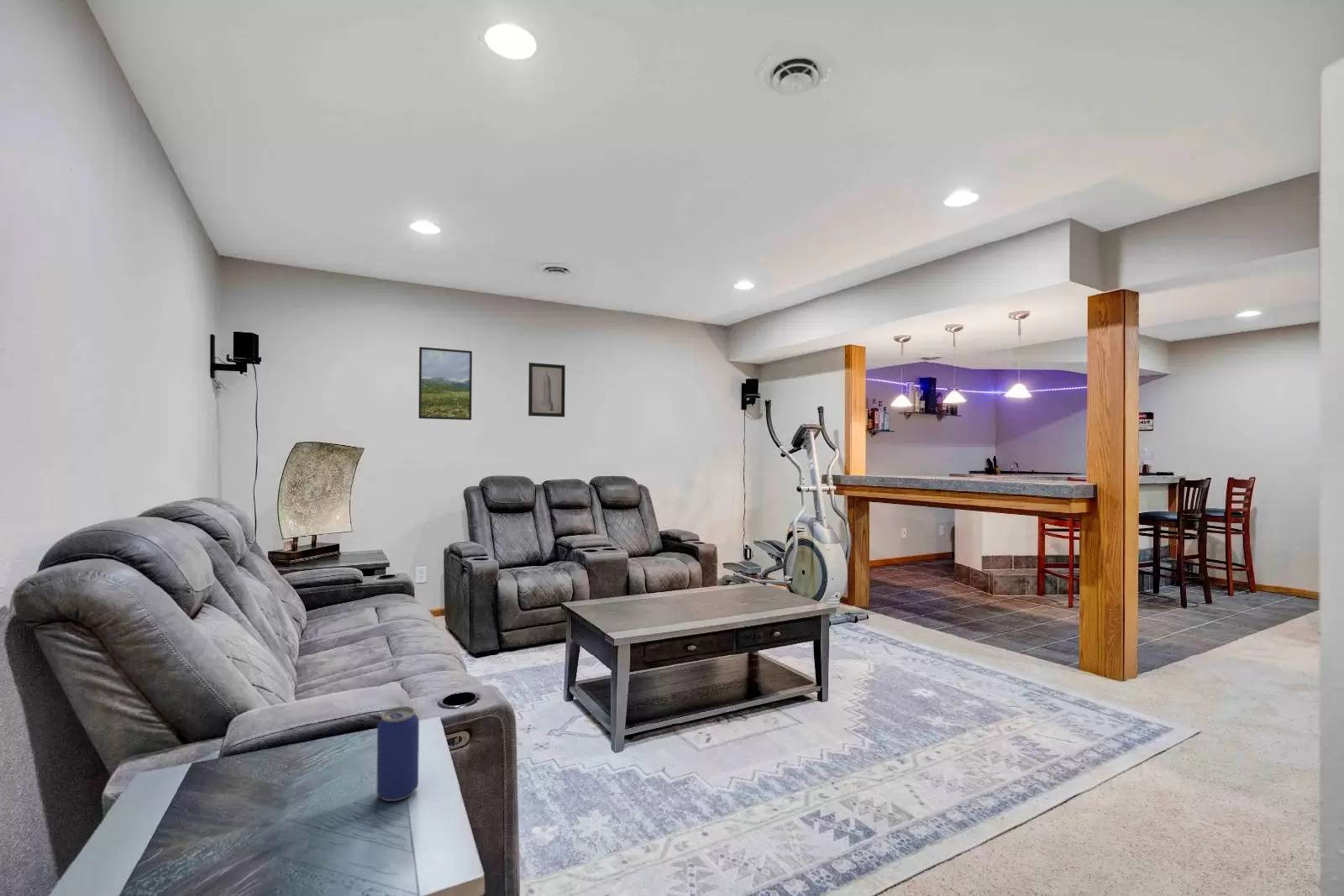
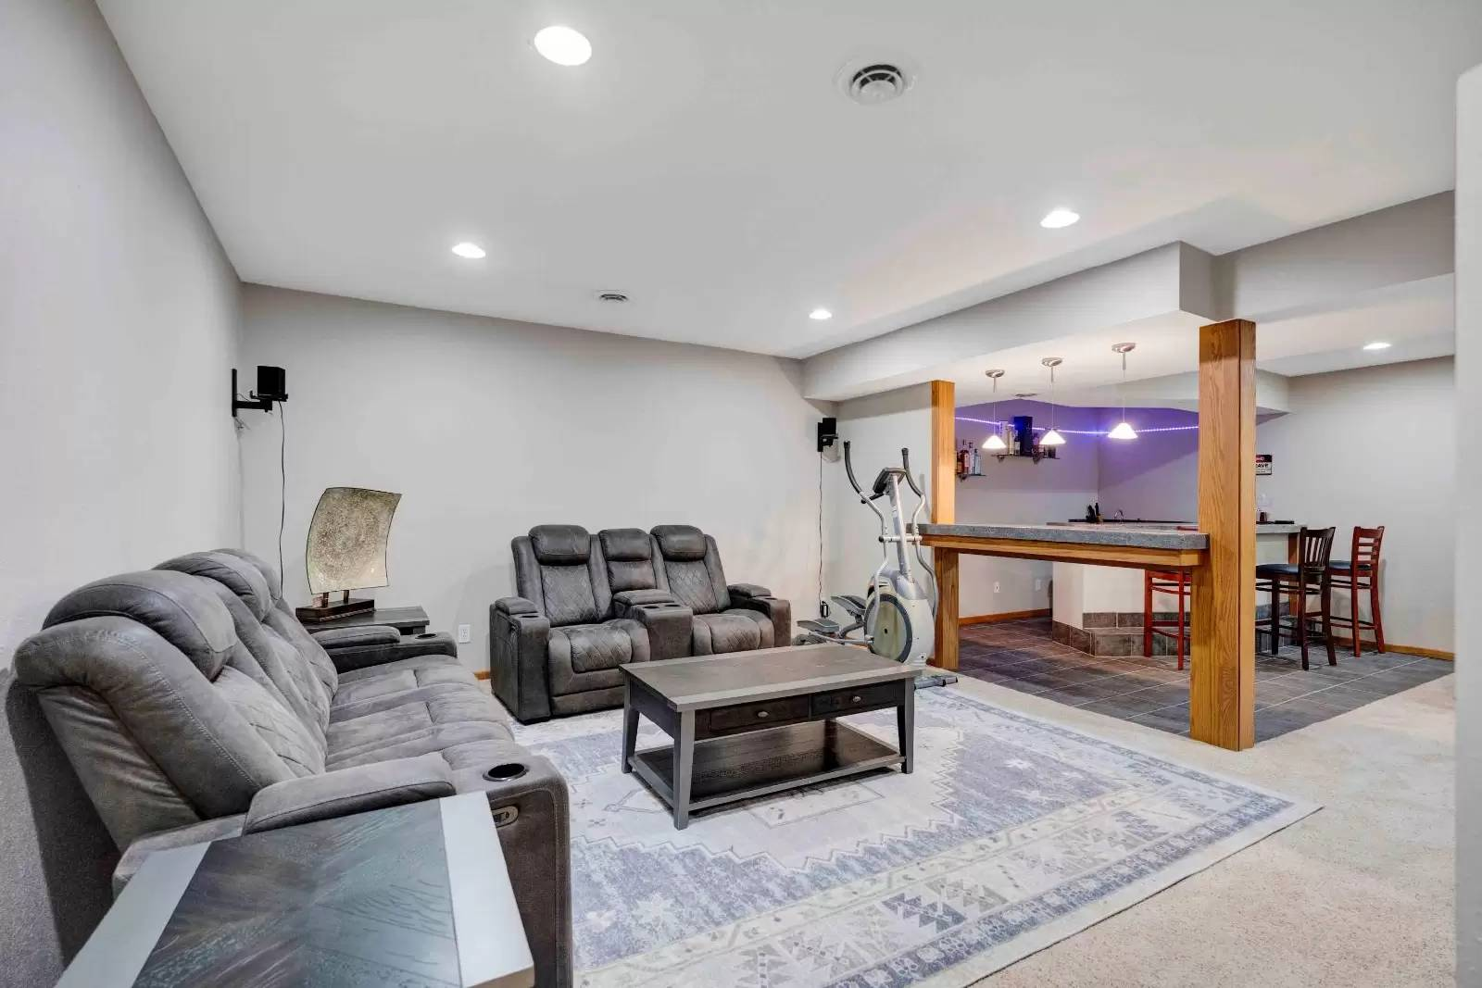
- wall art (547, 390)
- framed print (445, 384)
- beverage can (397, 752)
